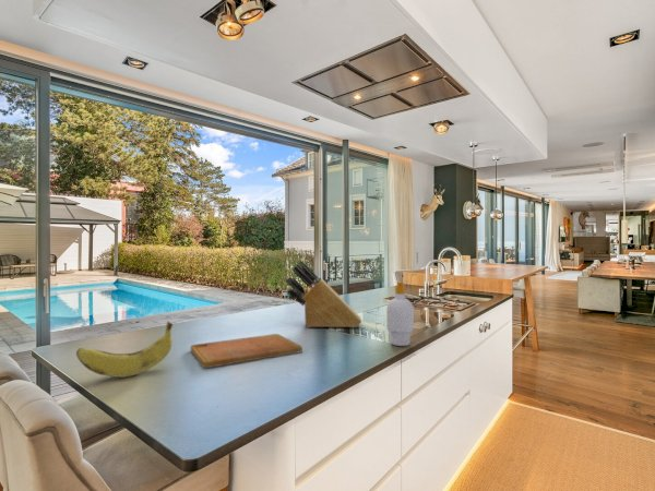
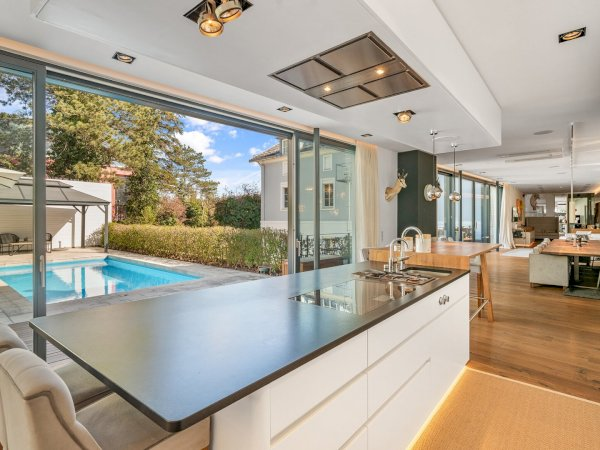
- soap bottle (400, 312)
- banana (127, 354)
- cutting board (246, 348)
- knife block (323, 292)
